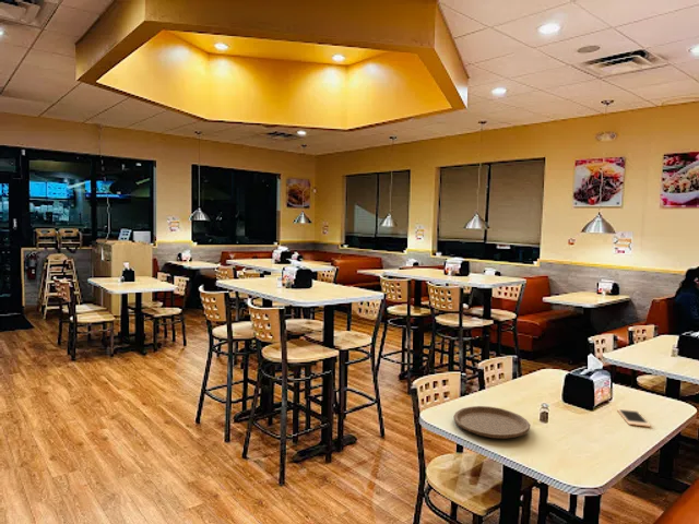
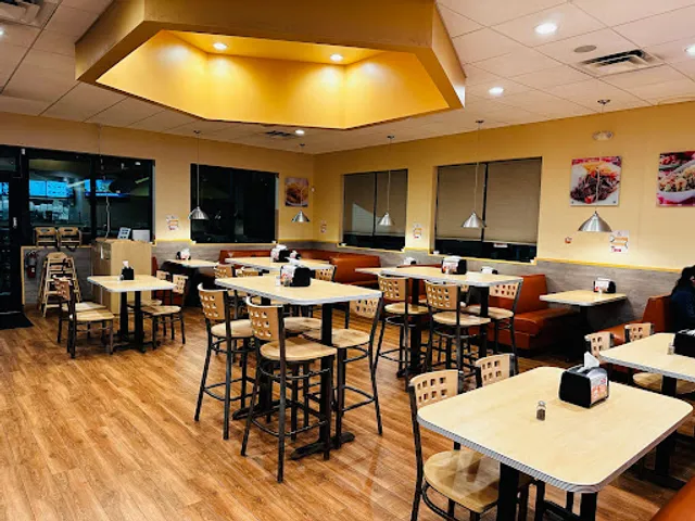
- cell phone (632, 417)
- plate (490, 421)
